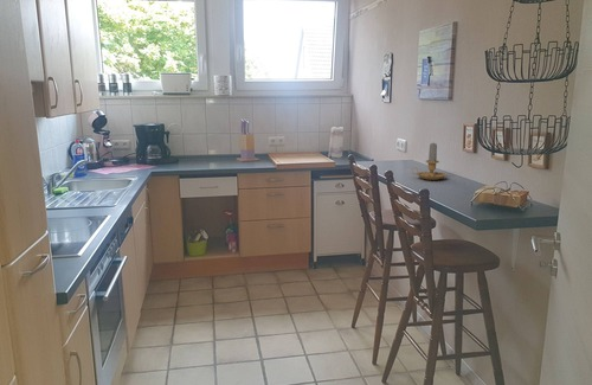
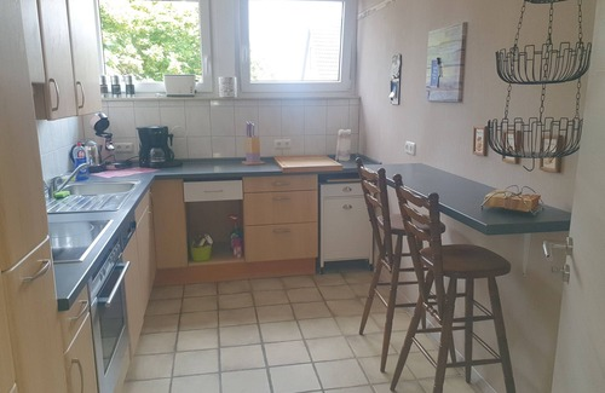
- candle (429, 160)
